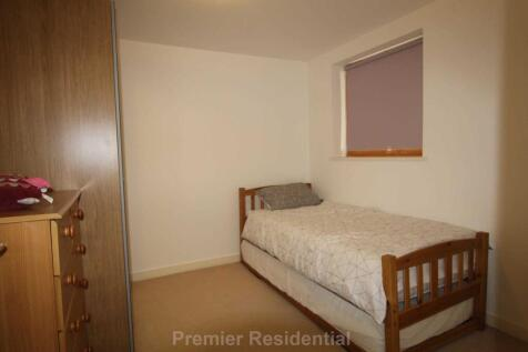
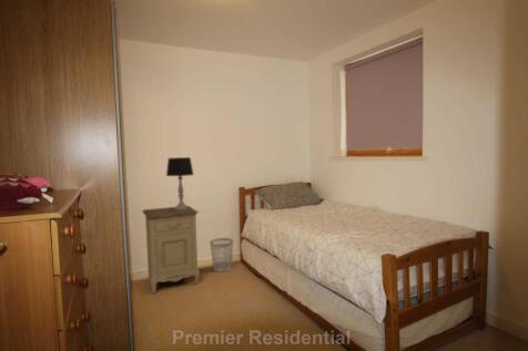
+ table lamp (180, 183)
+ wastebasket (222, 255)
+ nightstand (172, 247)
